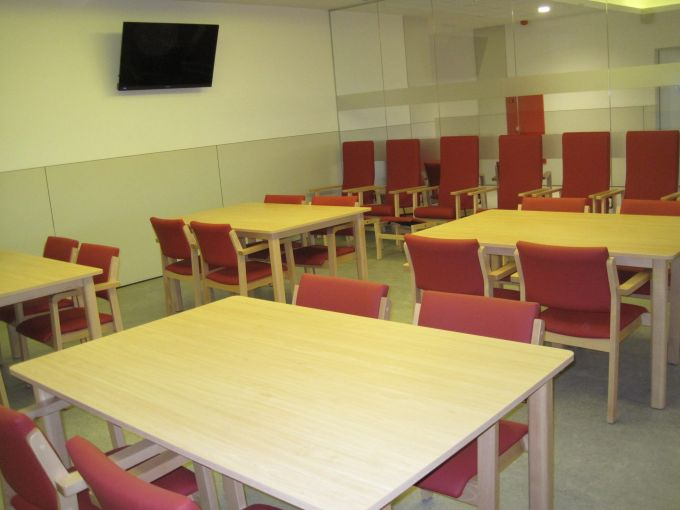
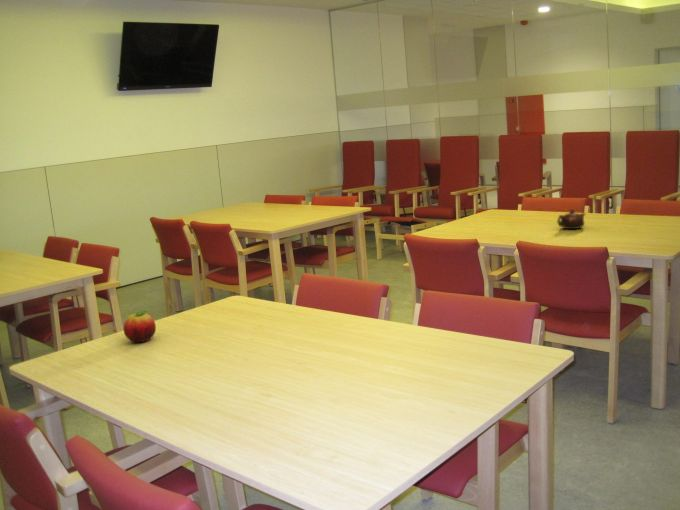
+ fruit (139, 326)
+ teapot (571, 218)
